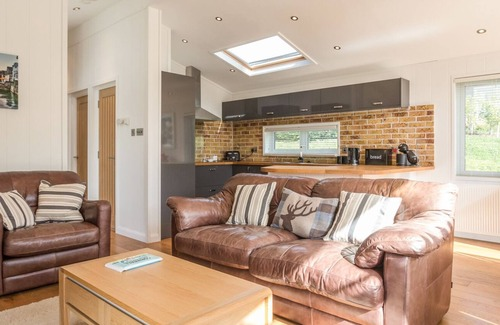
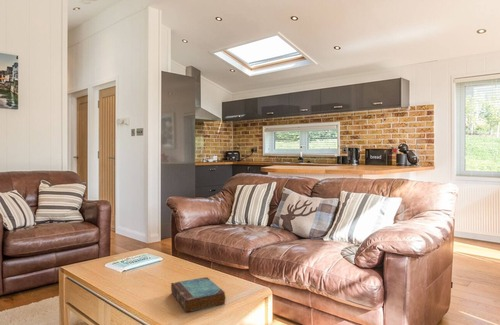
+ book (197, 293)
